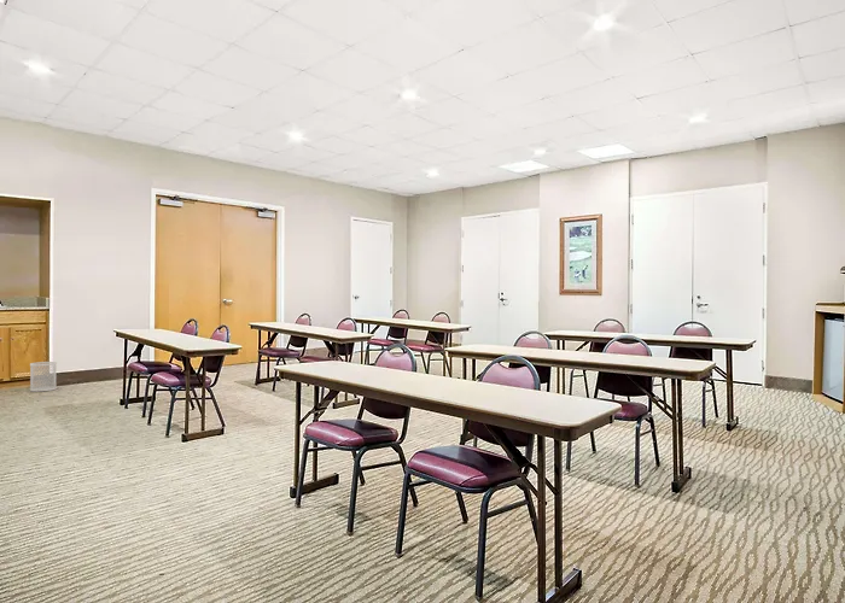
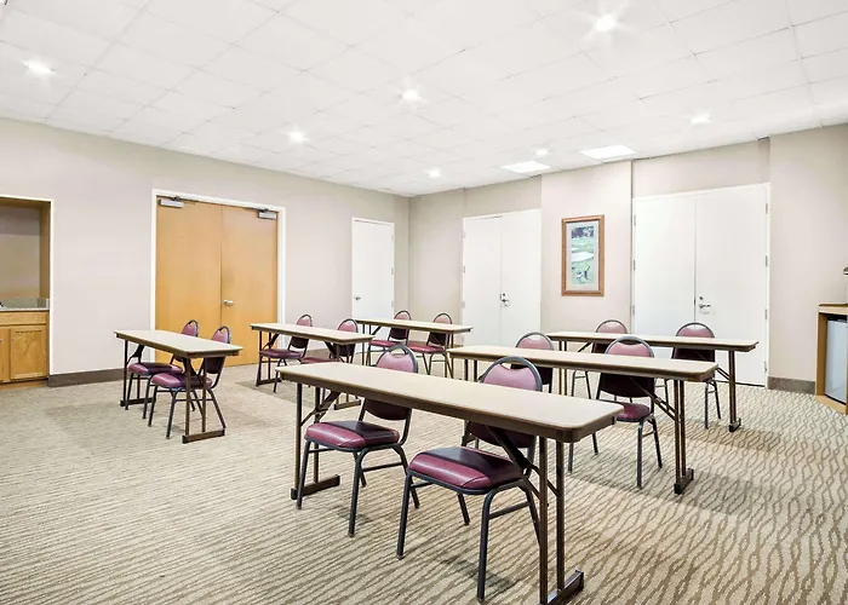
- wastebasket (42, 376)
